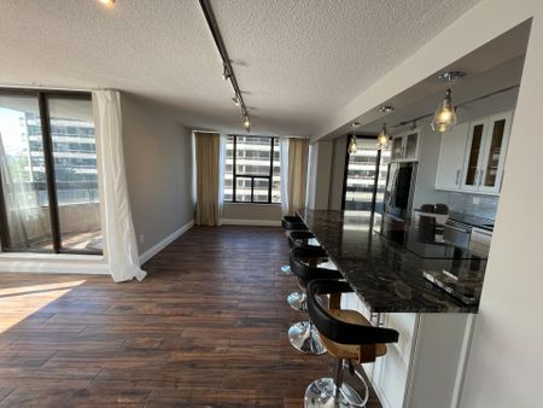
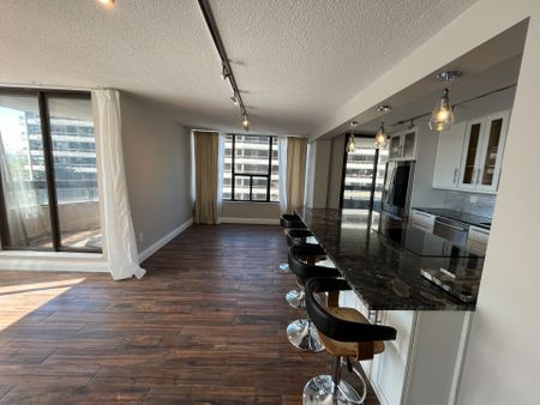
- coffee maker (432, 222)
